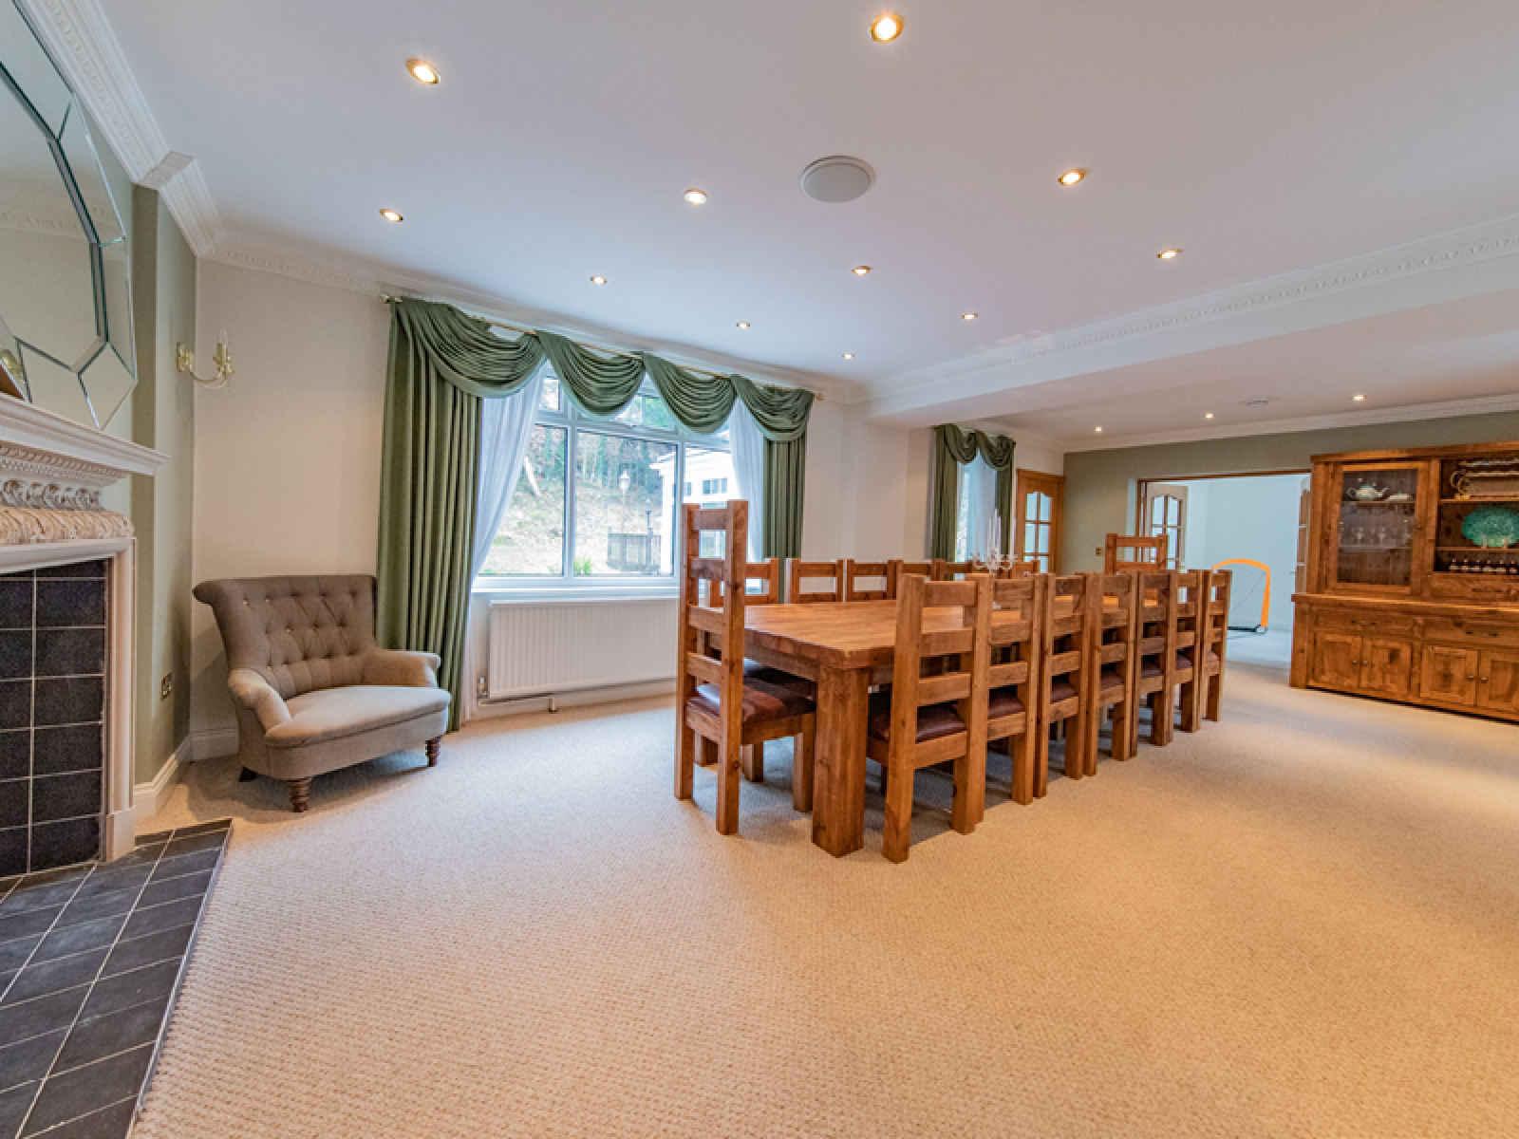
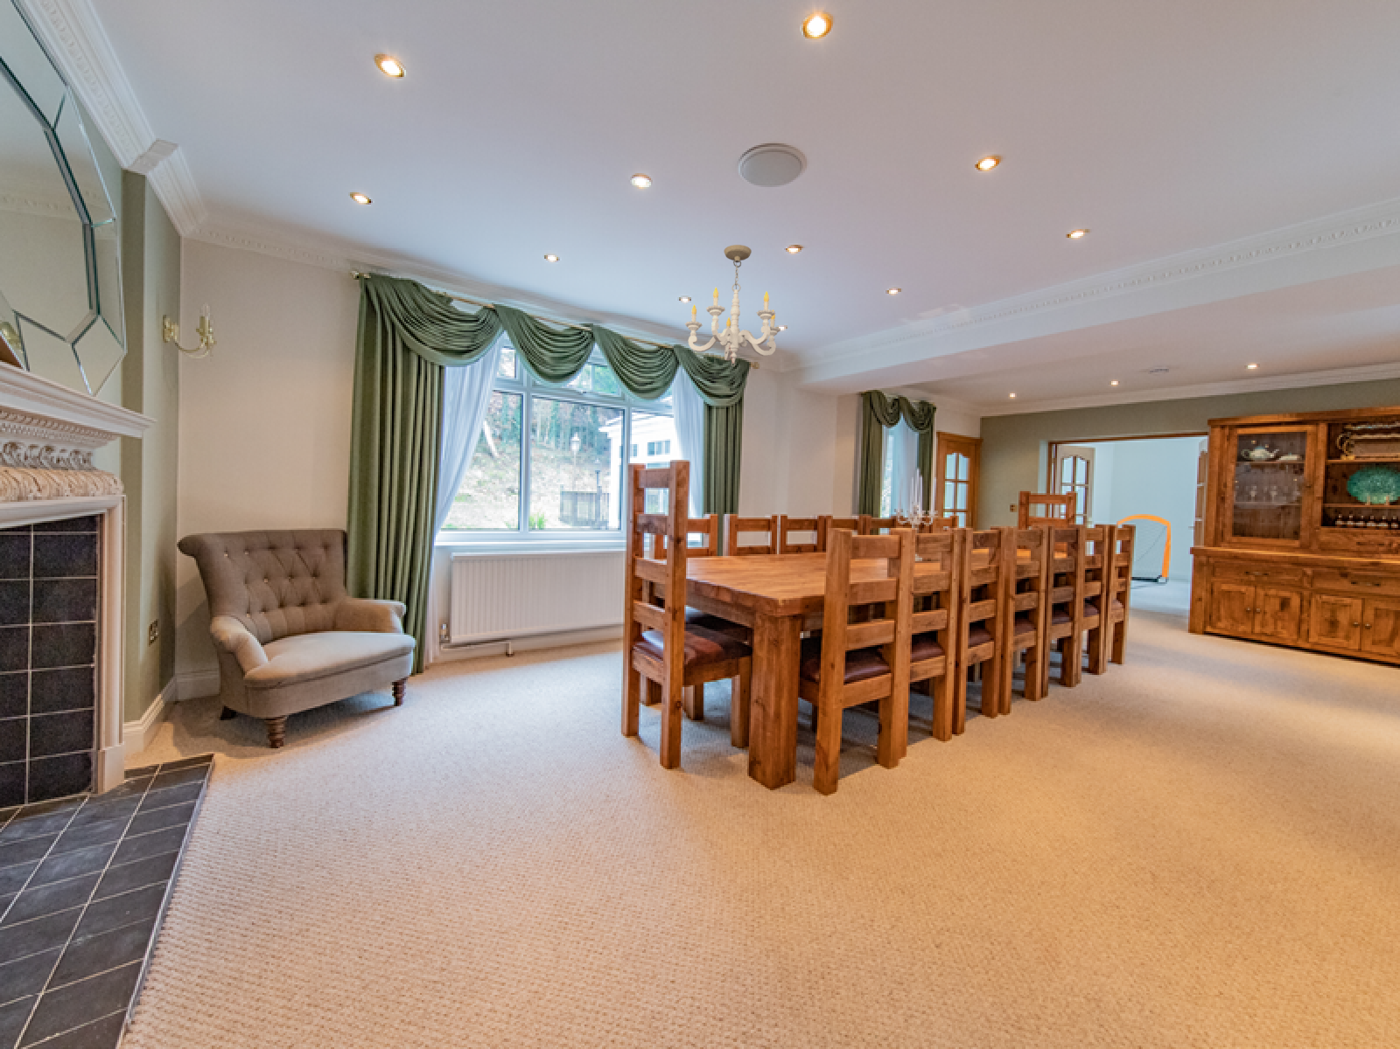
+ chandelier (733, 310)
